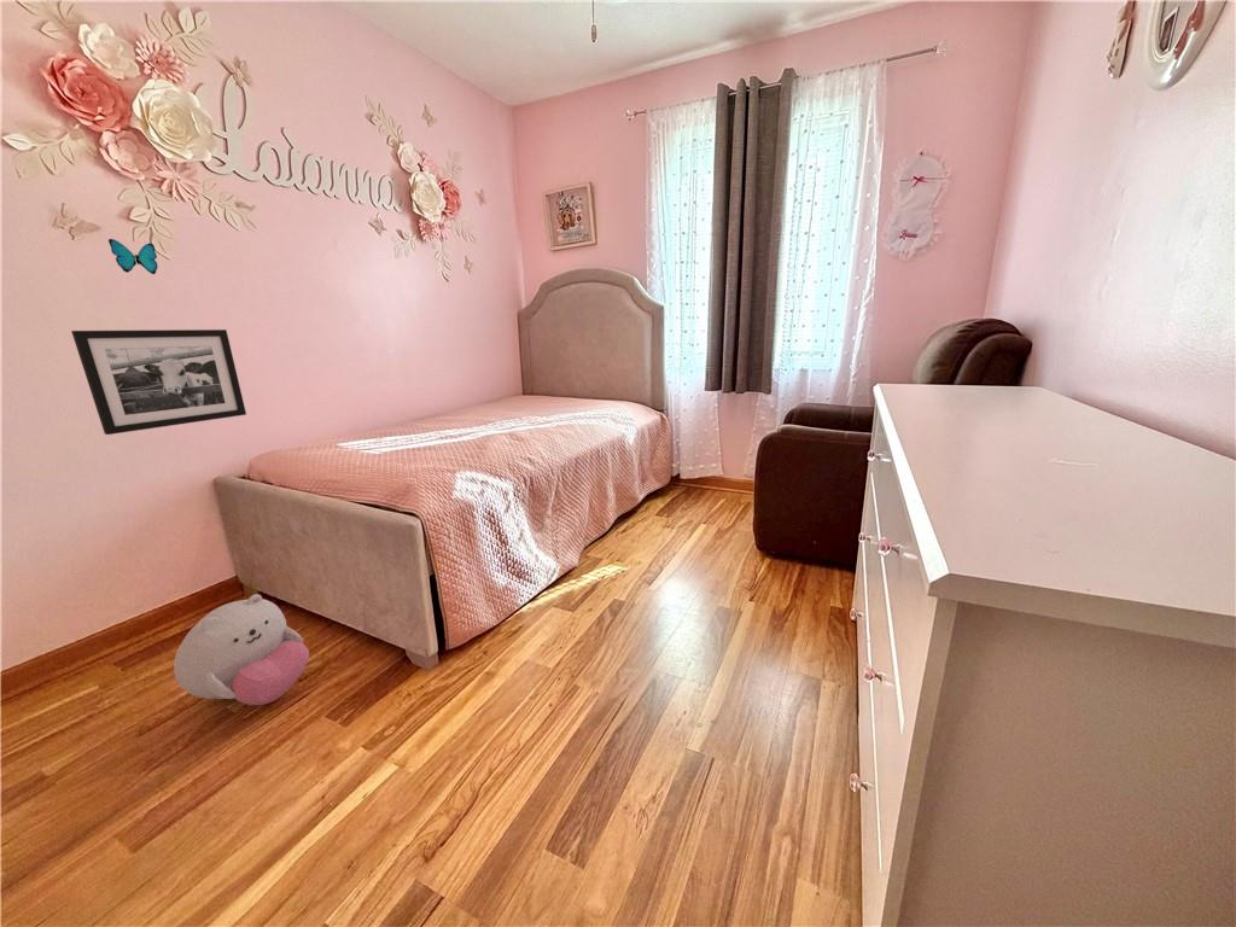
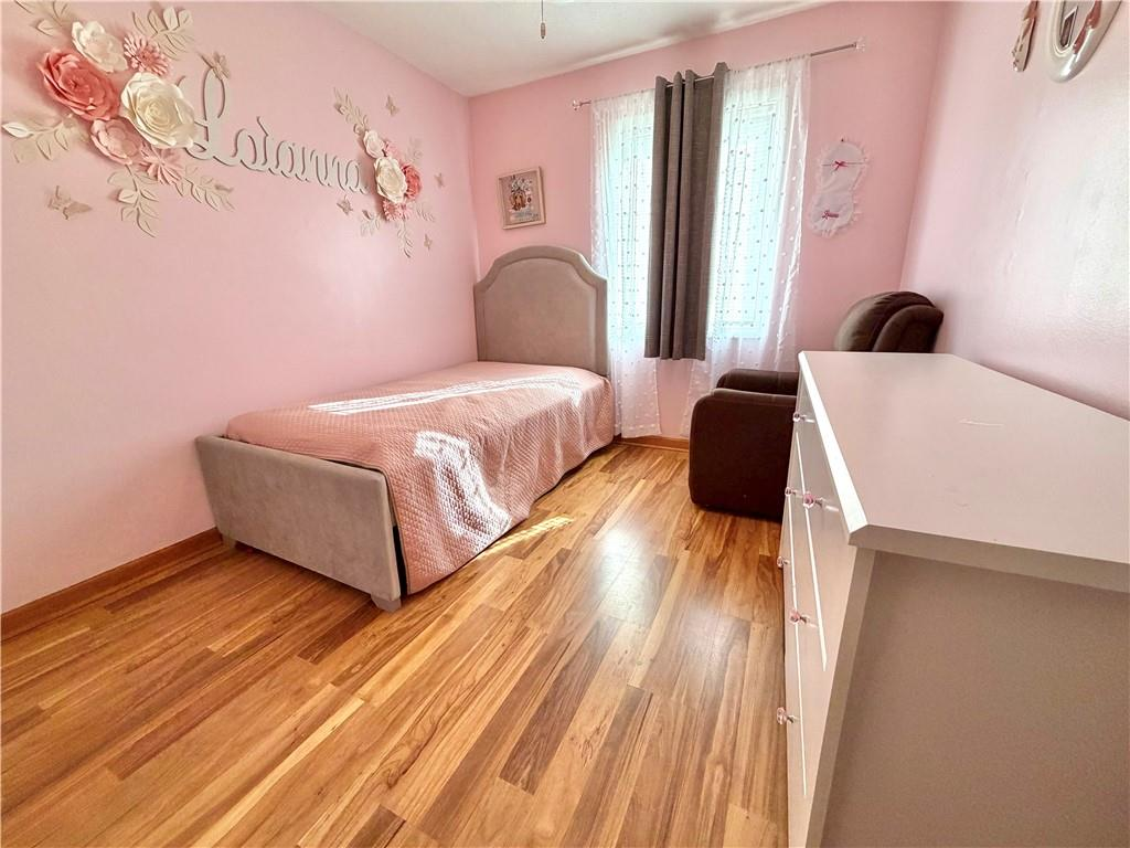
- picture frame (169, 378)
- decorative butterfly (136, 257)
- plush toy (243, 649)
